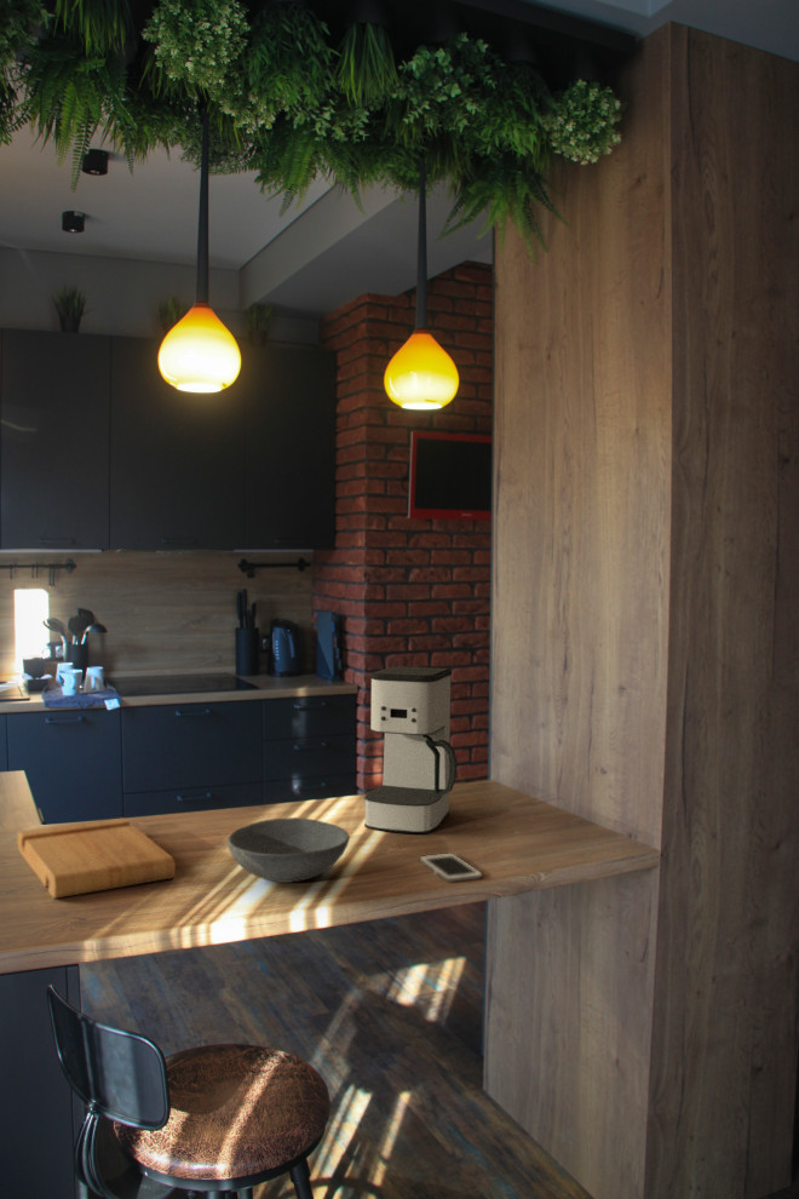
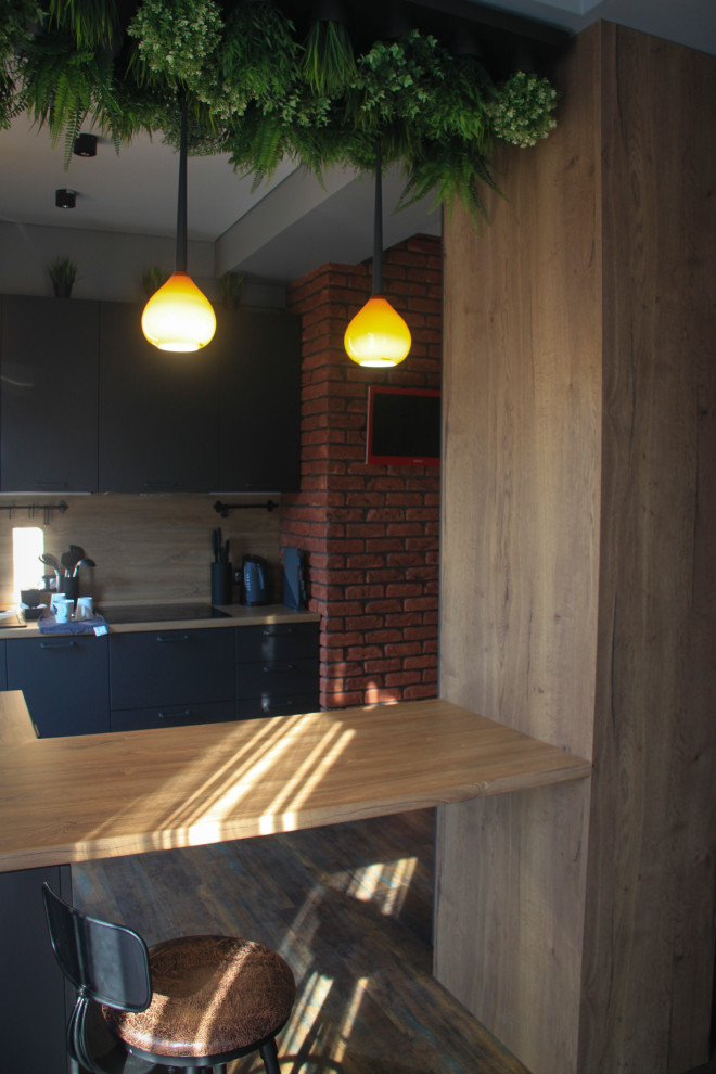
- coffee maker (414, 746)
- bowl (288, 854)
- cell phone (449, 867)
- cutting board (92, 854)
